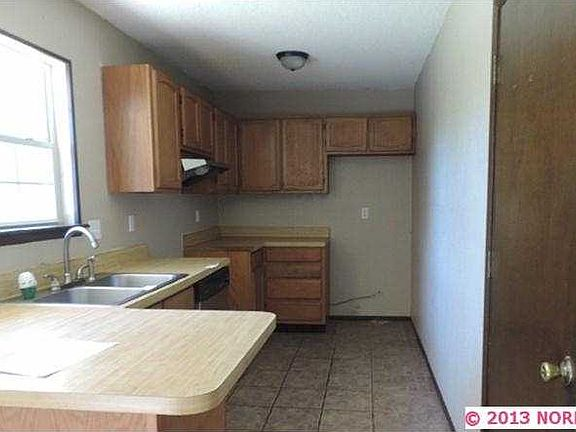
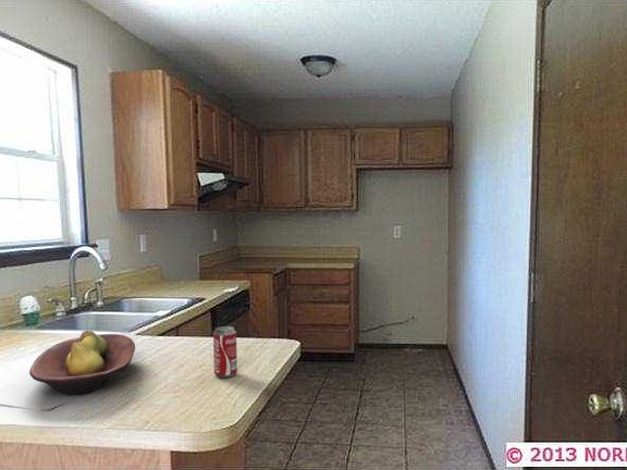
+ beverage can (224, 351)
+ fruit bowl (86, 356)
